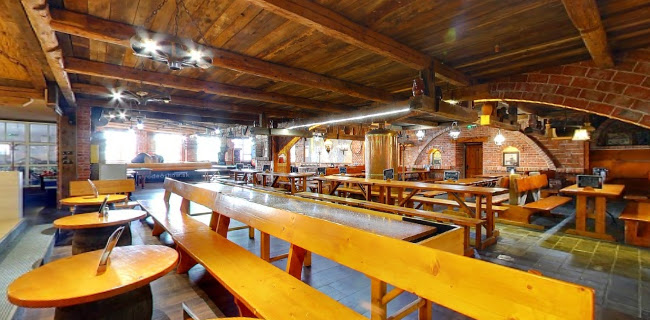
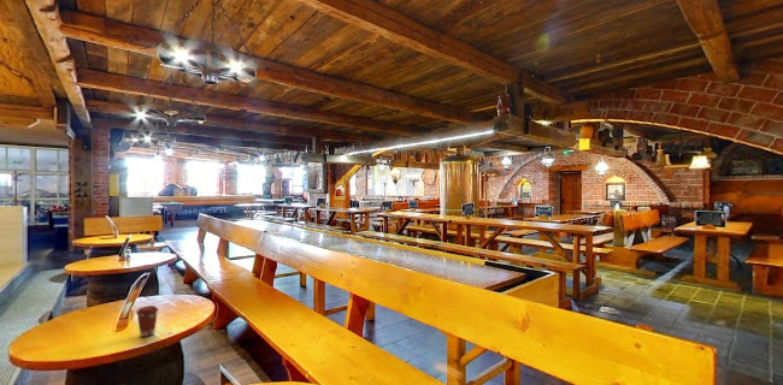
+ coffee cup (147, 321)
